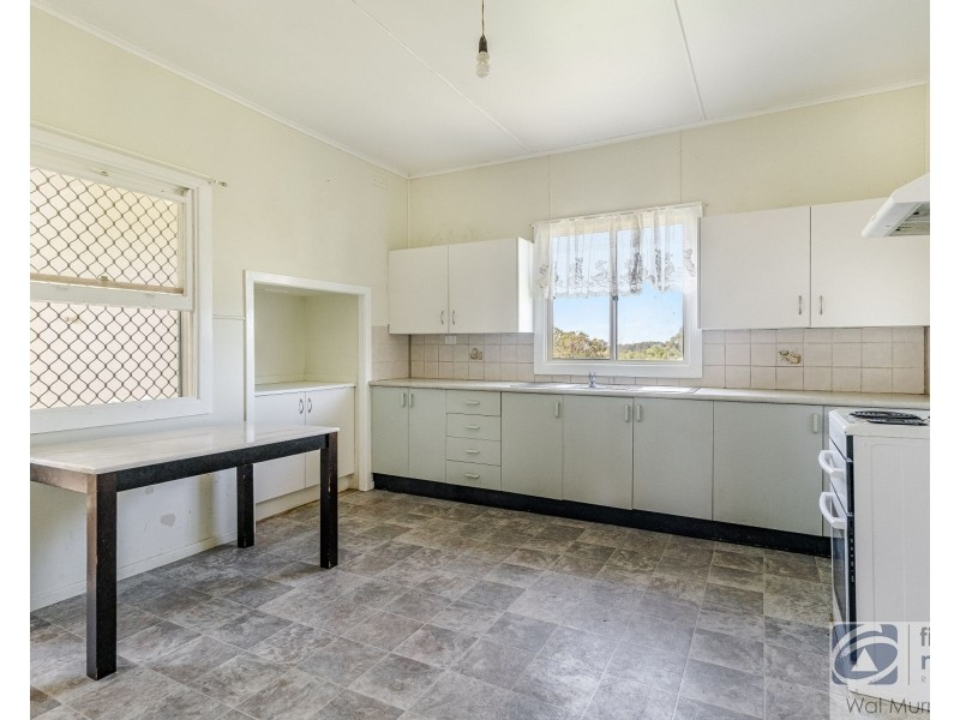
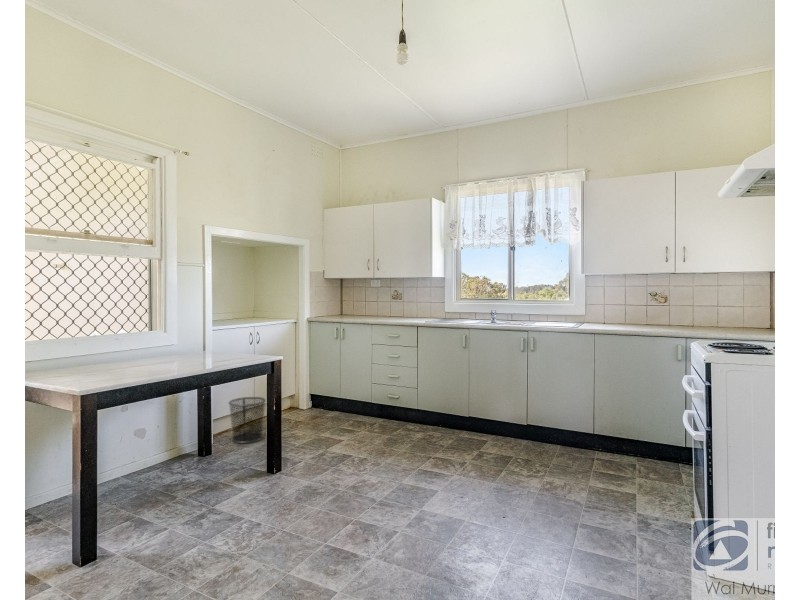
+ waste bin (247, 419)
